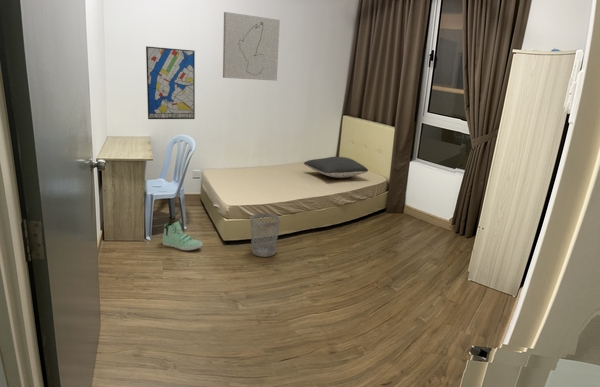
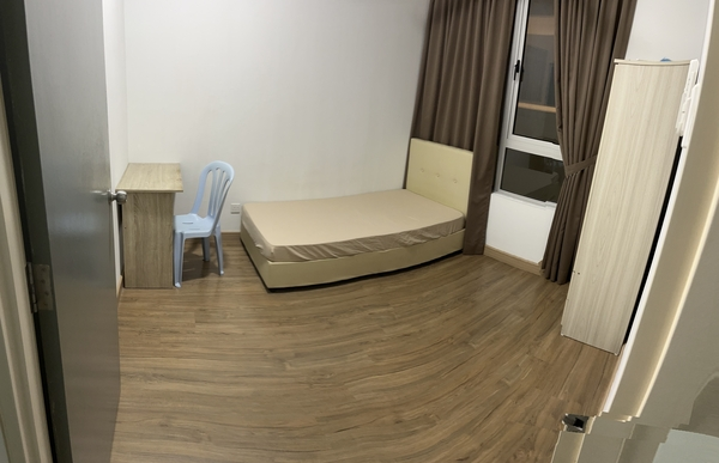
- wall art (171, 84)
- wastebasket (264, 235)
- pillow (335, 166)
- sneaker (182, 234)
- wall art (251, 48)
